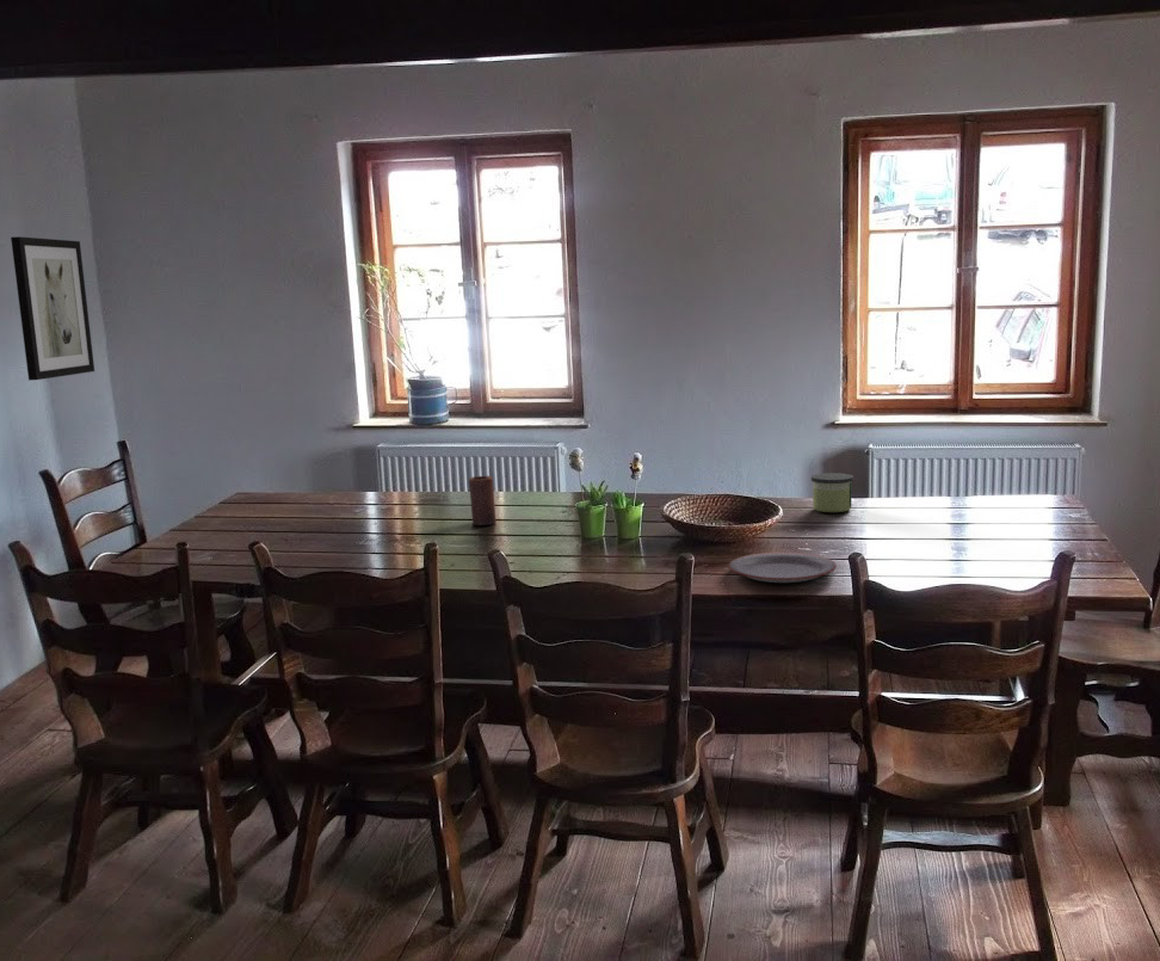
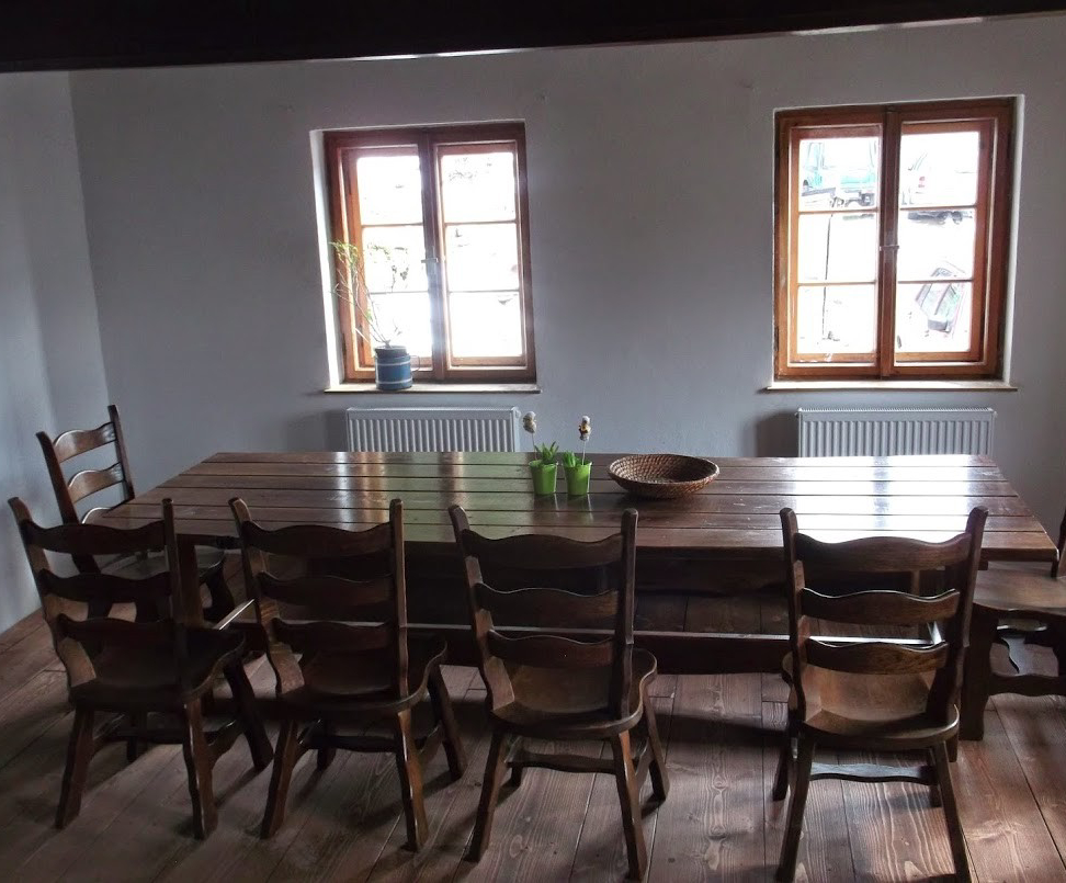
- plate (782, 568)
- candle (482, 500)
- candle (832, 492)
- wall art (55, 308)
